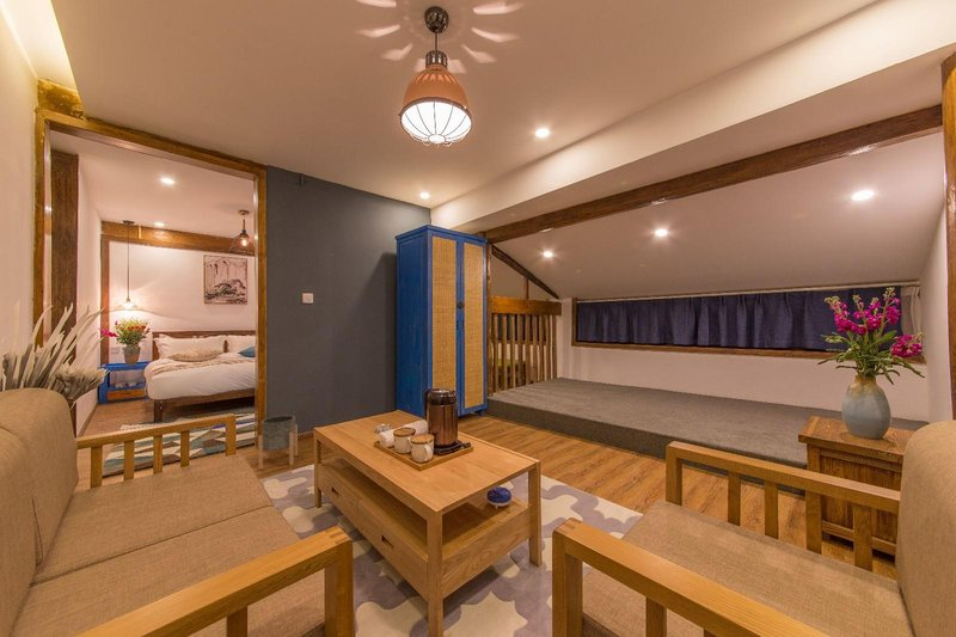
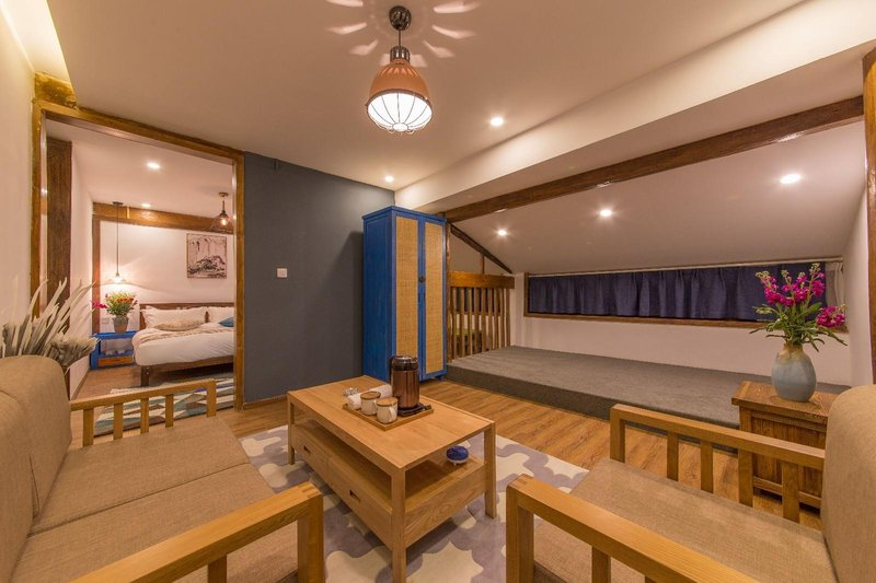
- planter (278, 440)
